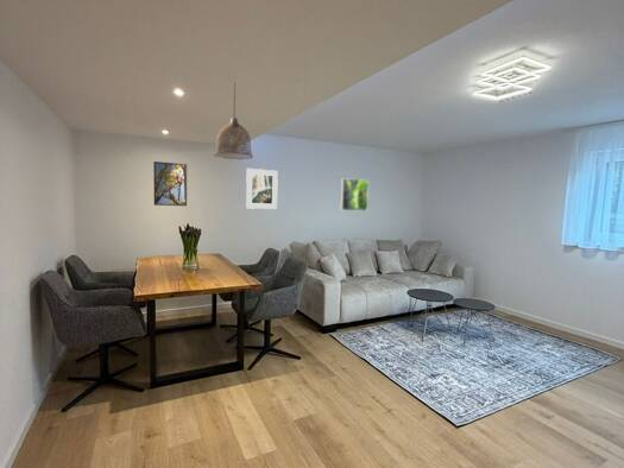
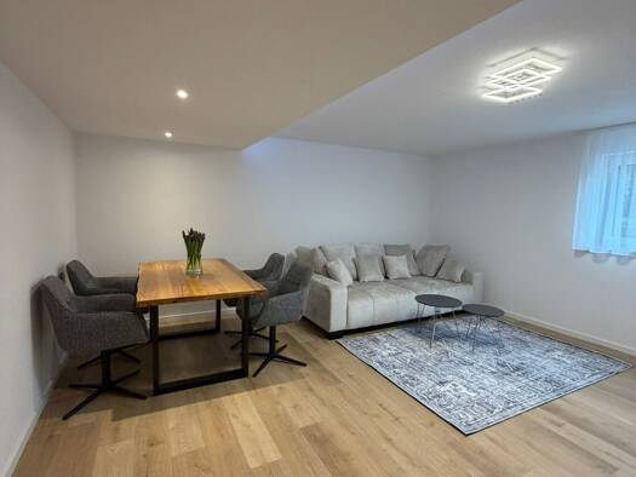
- pendant lamp (234, 120)
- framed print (354, 195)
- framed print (170, 184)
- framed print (261, 189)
